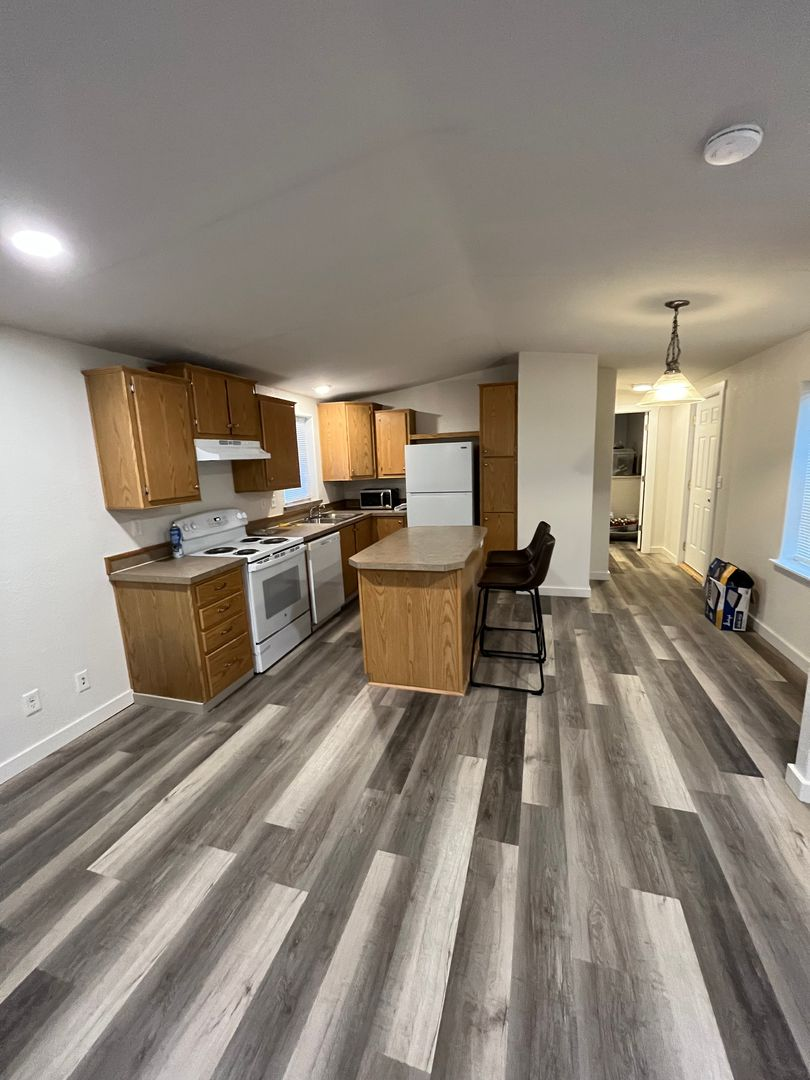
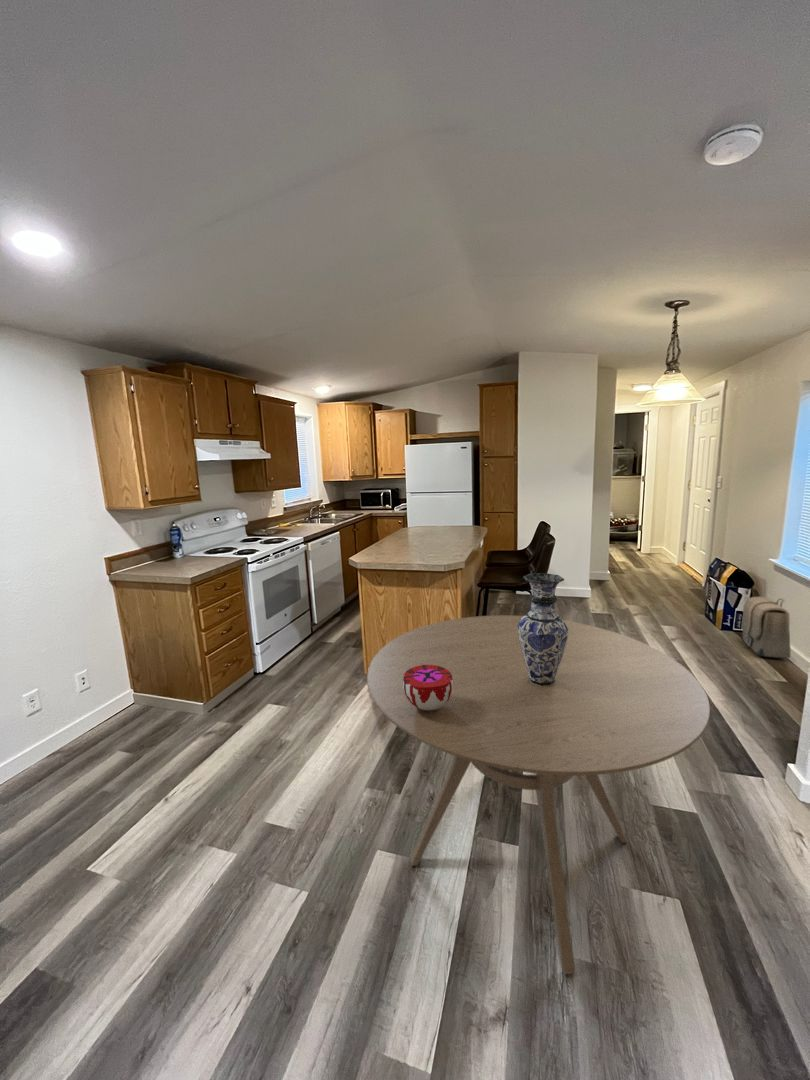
+ backpack (764, 624)
+ vase (542, 629)
+ dining table (521, 762)
+ decorative bowl (428, 690)
